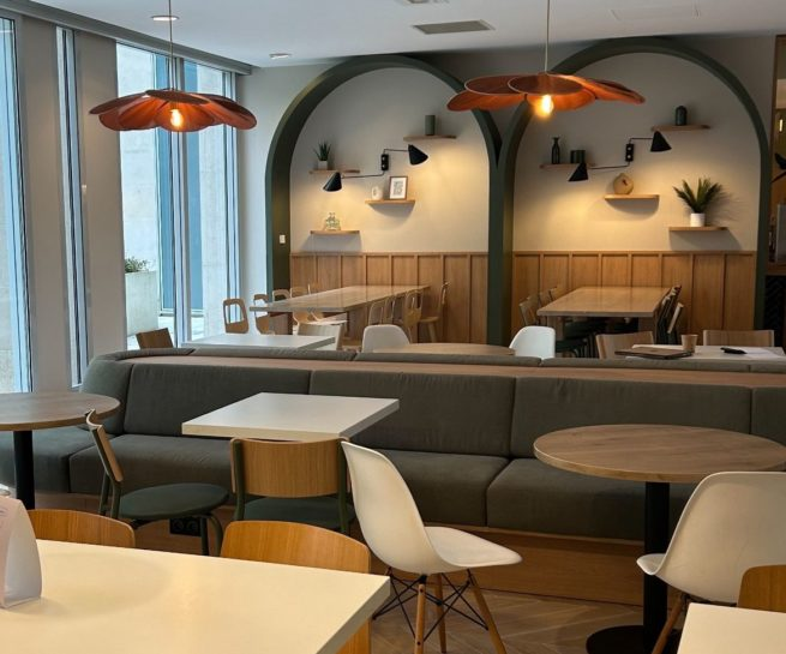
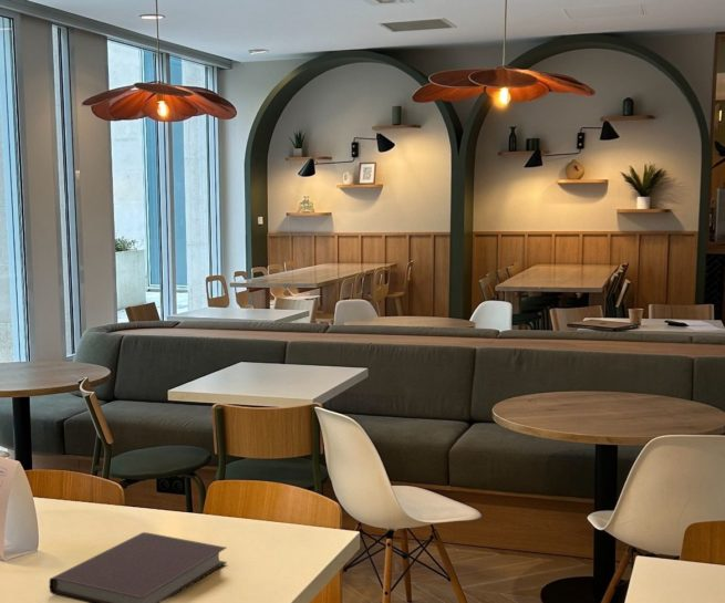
+ notebook (142, 569)
